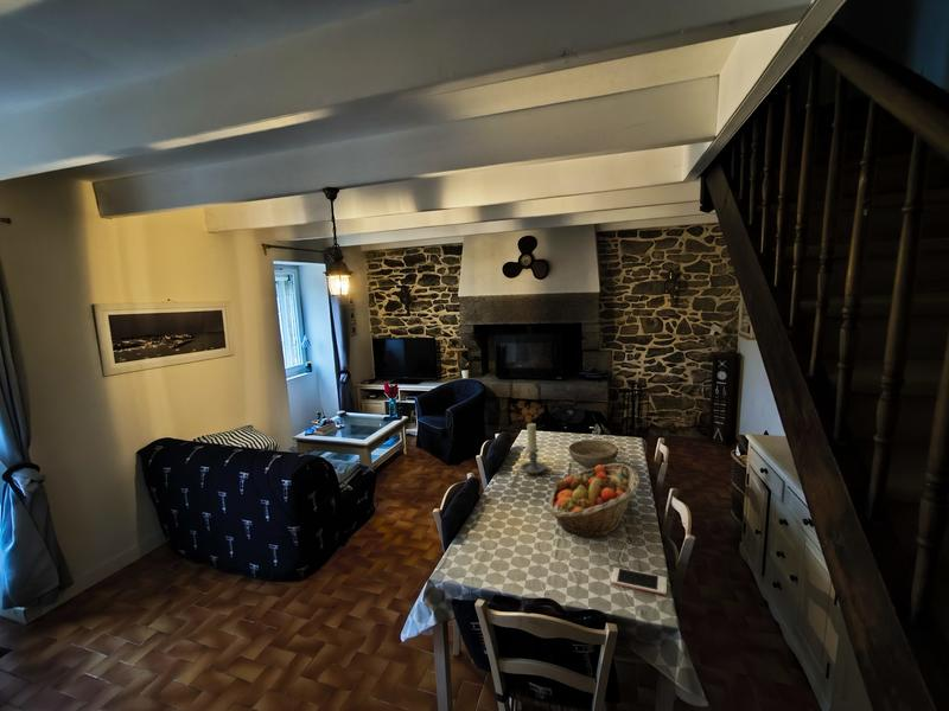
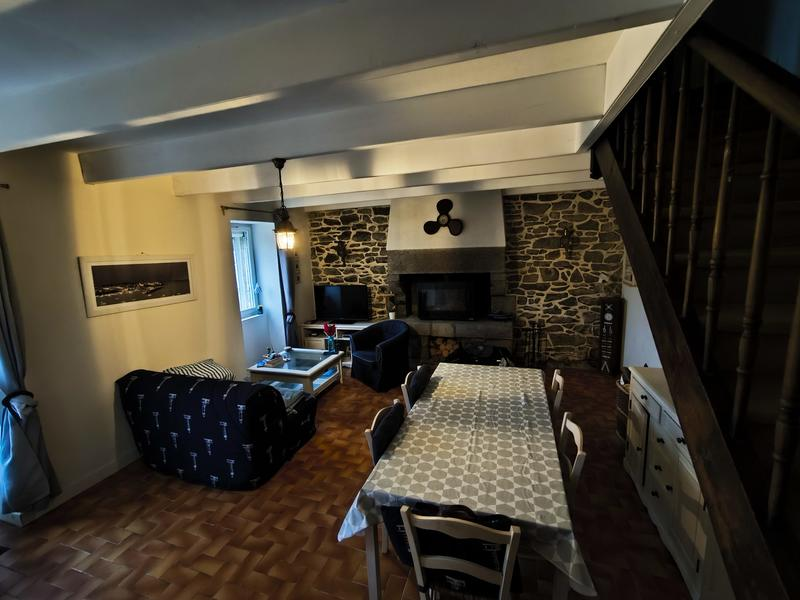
- bowl (593, 455)
- fruit basket (592, 495)
- candle holder (533, 446)
- cell phone (638, 579)
